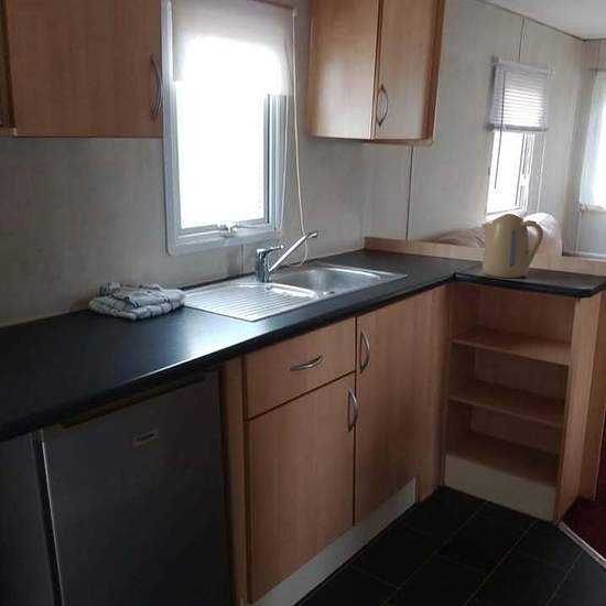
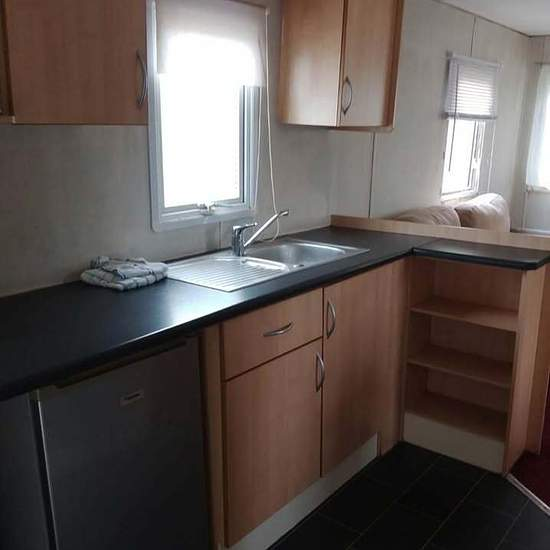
- kettle (510, 244)
